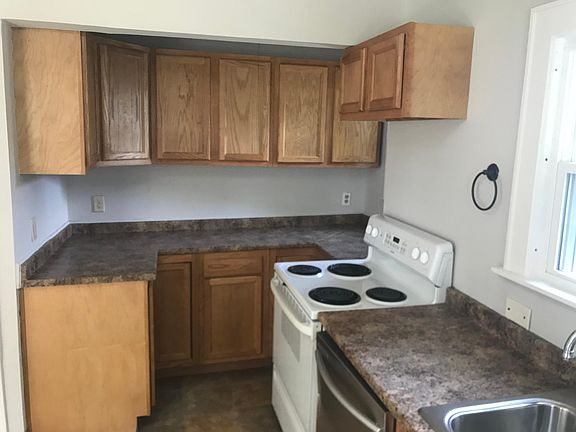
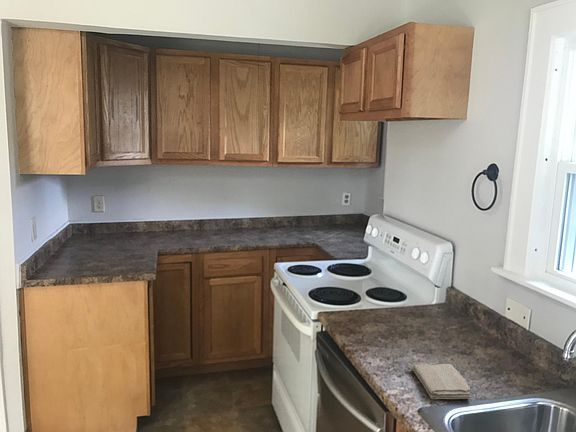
+ washcloth (440, 379)
